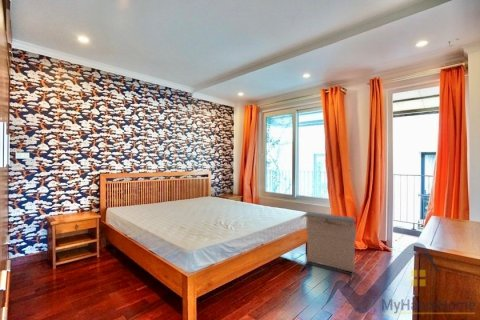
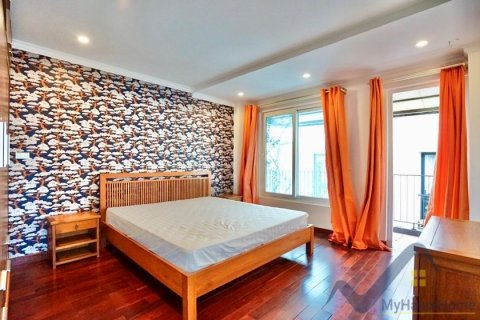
- laundry hamper (327, 244)
